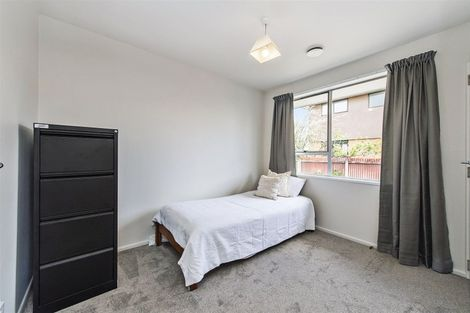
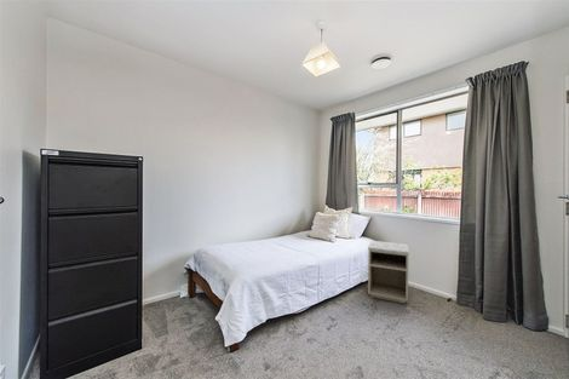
+ nightstand (387, 270)
